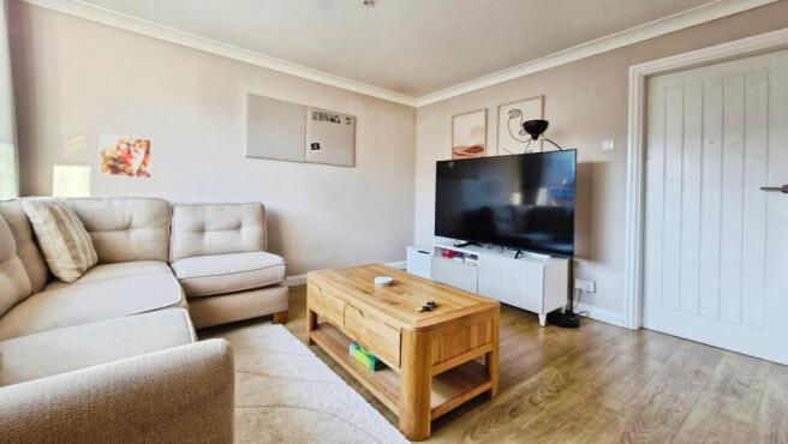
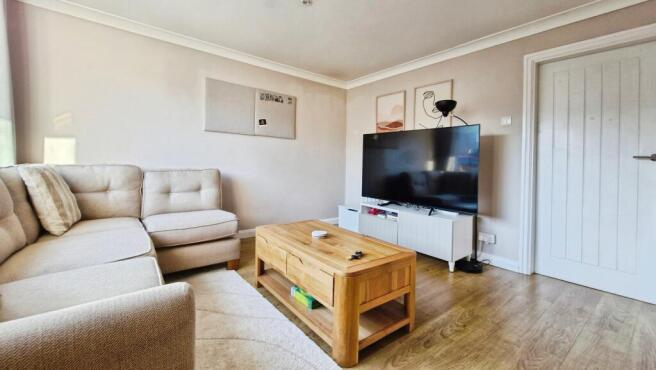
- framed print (126, 156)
